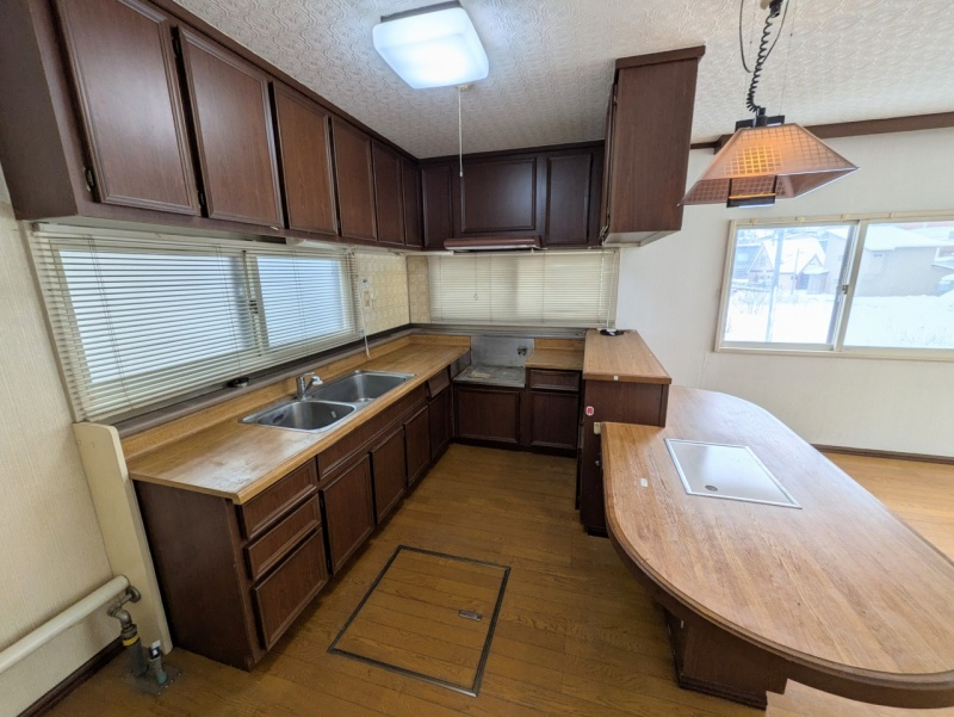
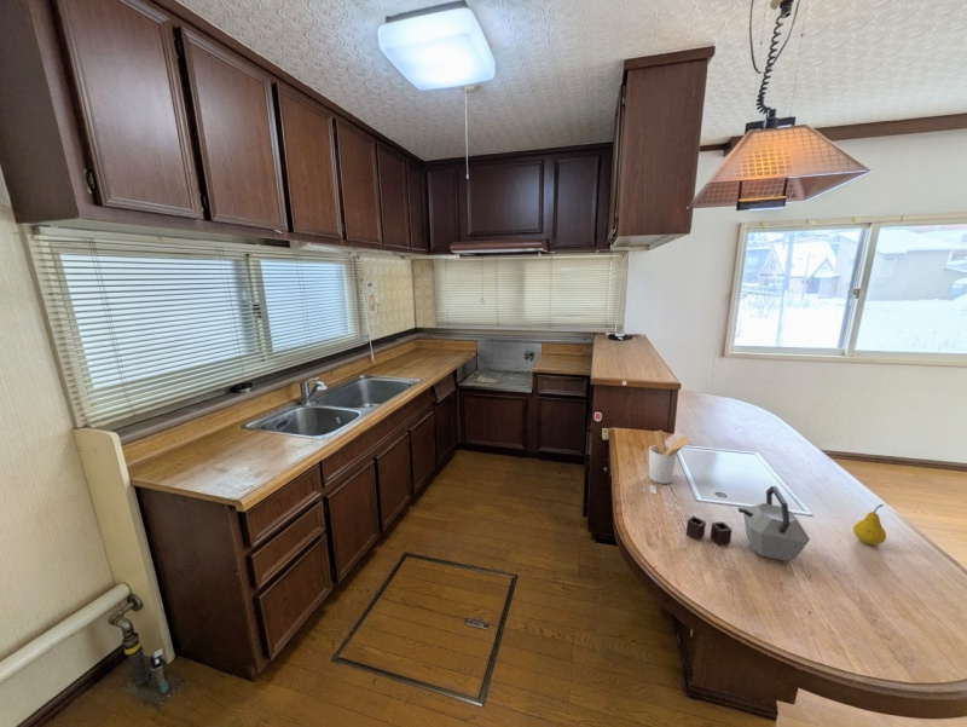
+ fruit (872, 523)
+ kettle (743, 515)
+ utensil holder (668, 457)
